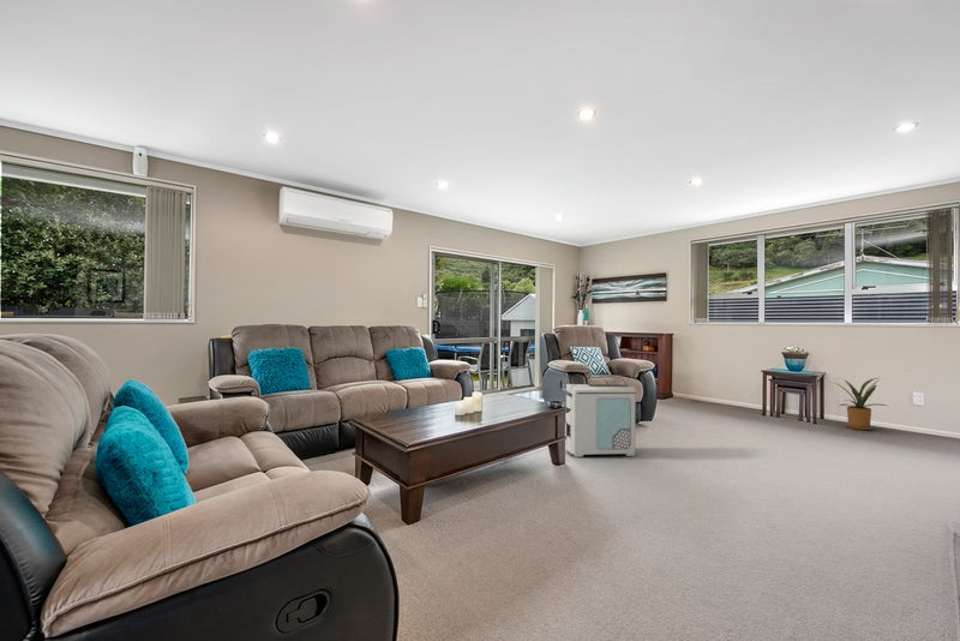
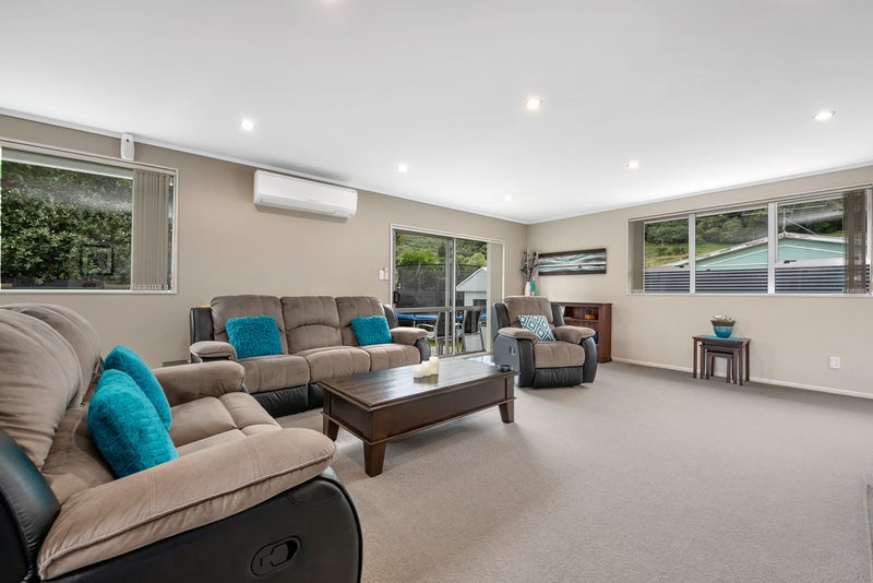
- house plant (857, 401)
- air purifier (600, 418)
